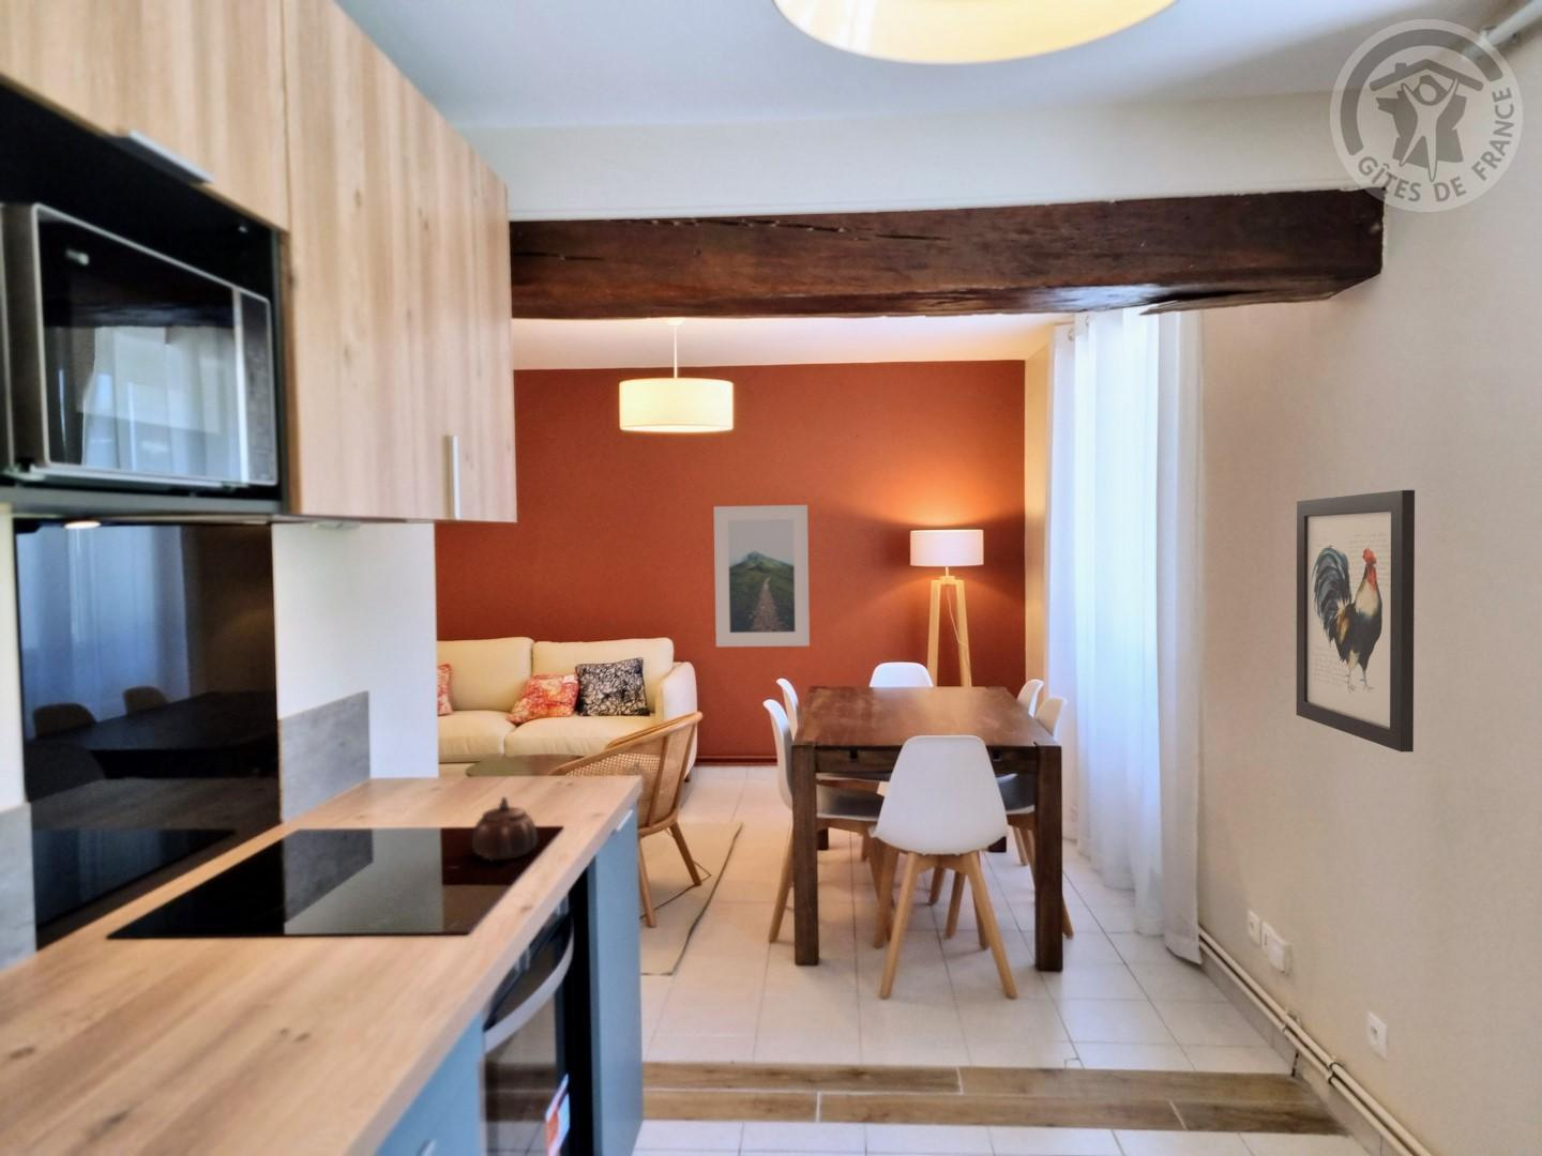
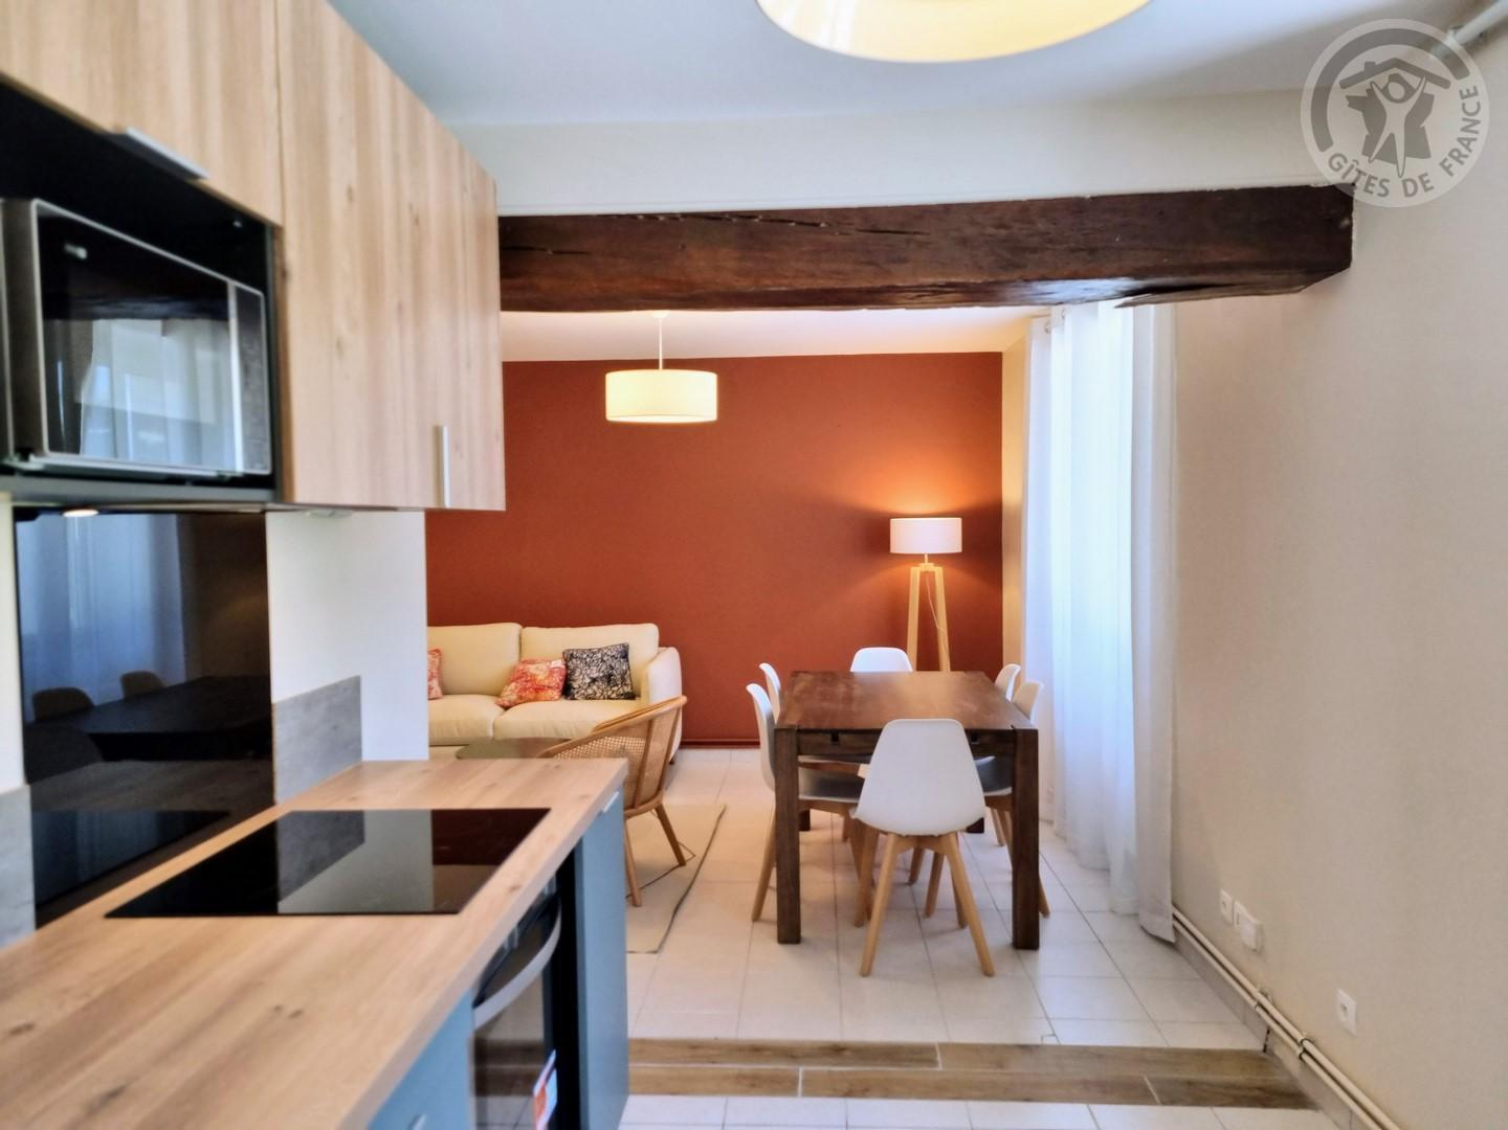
- wall art (1349, 613)
- teapot (504, 826)
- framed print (761, 576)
